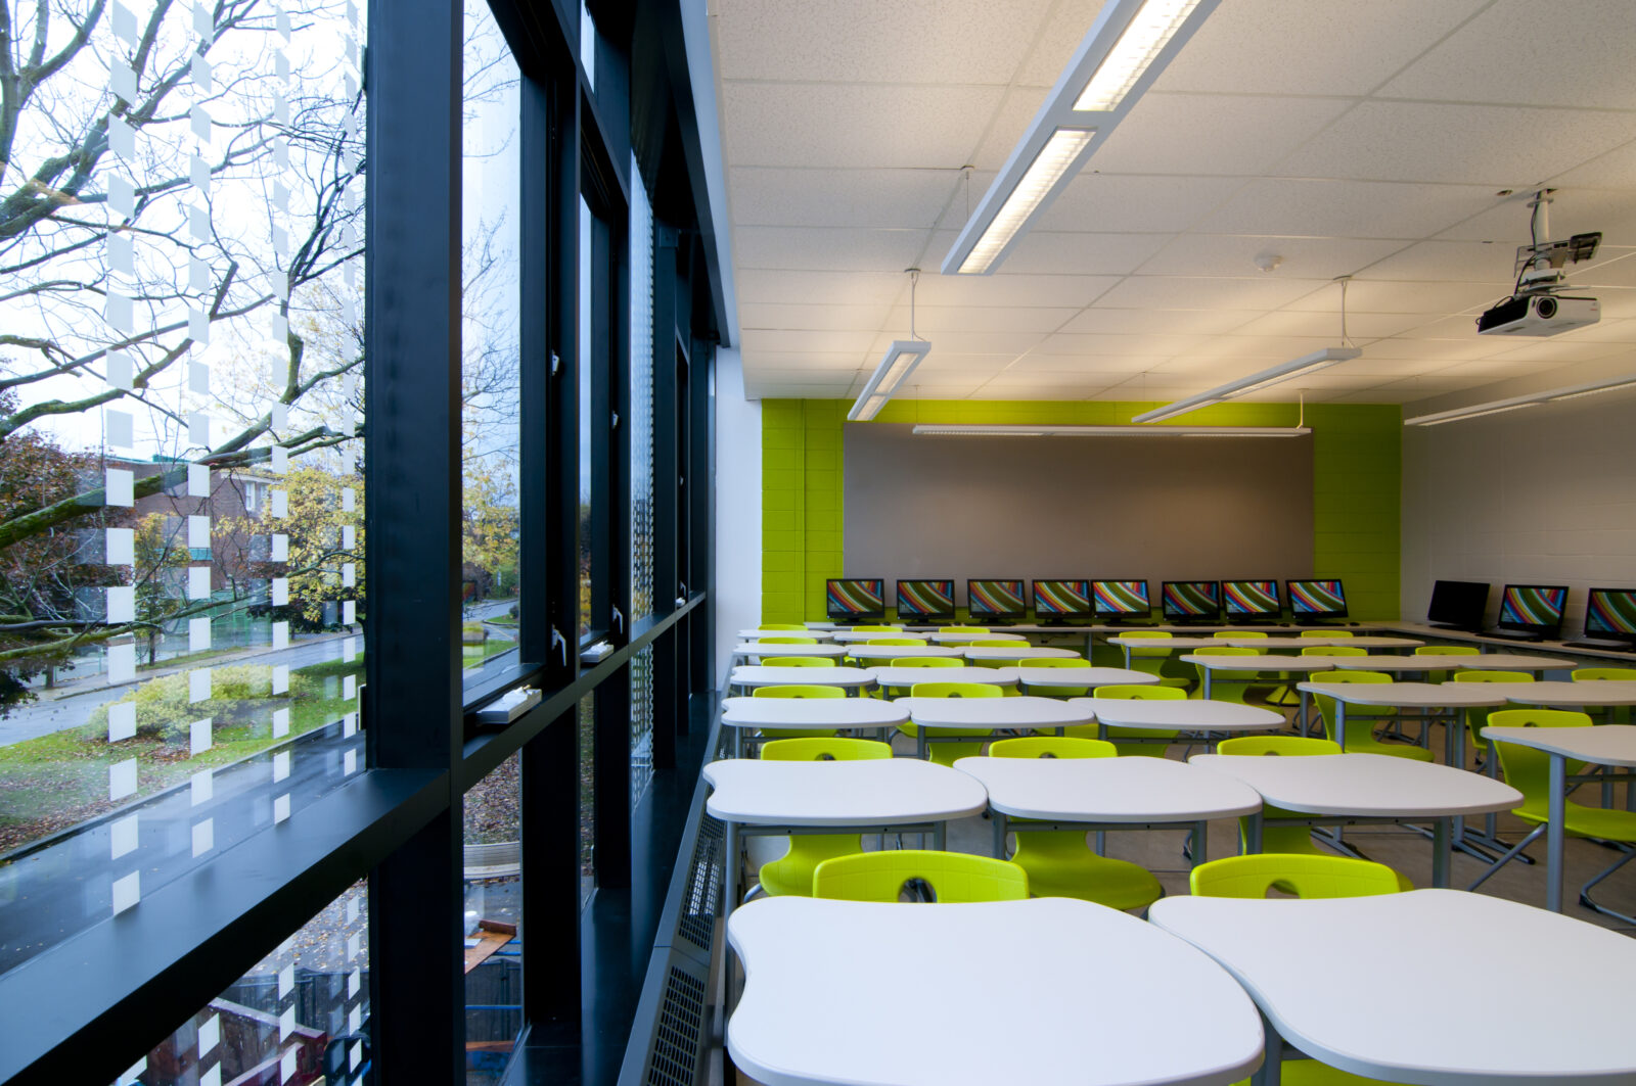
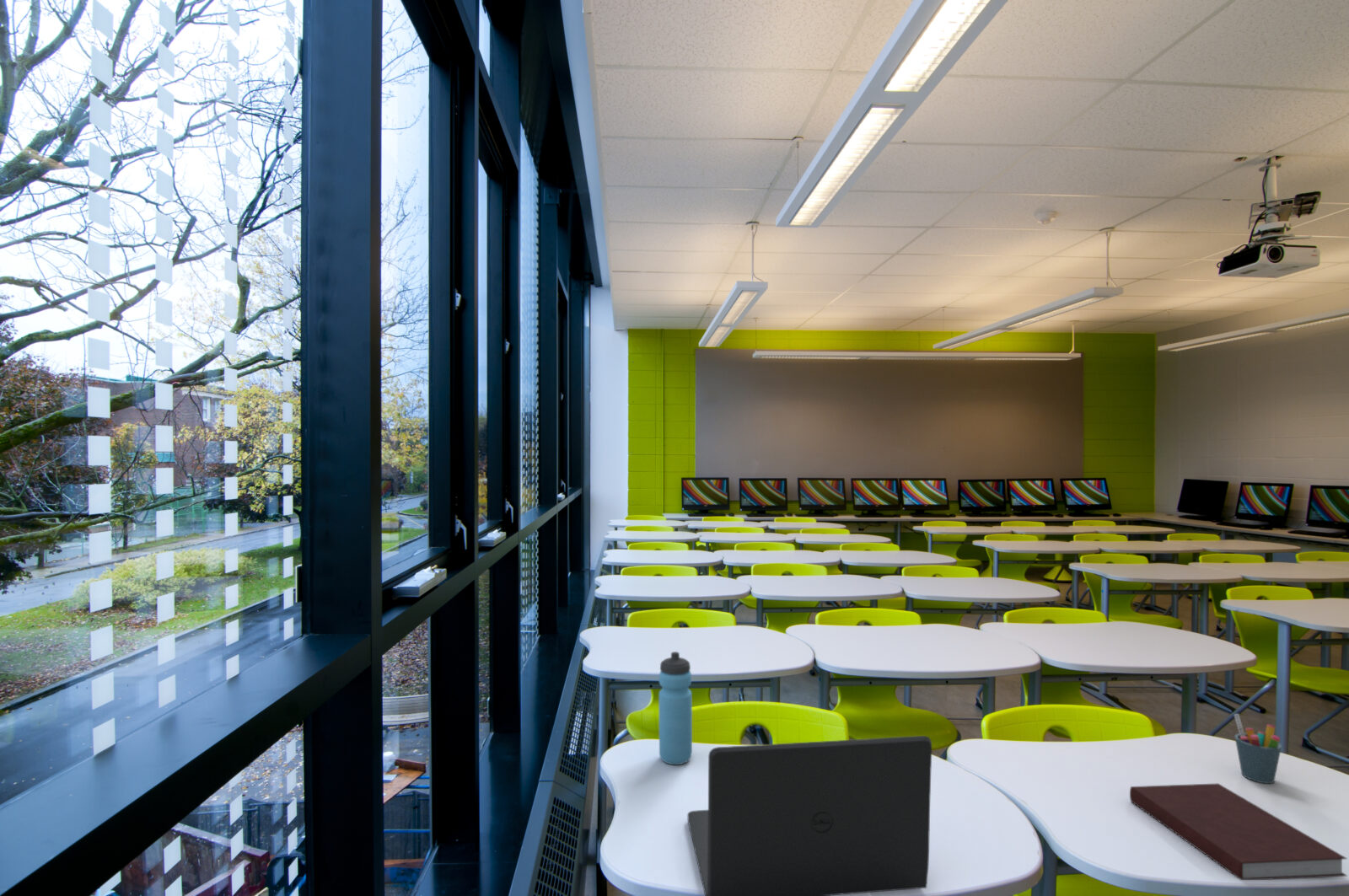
+ laptop (798, 782)
+ pen holder (1258, 748)
+ notebook (1228, 827)
+ water bottle (675, 705)
